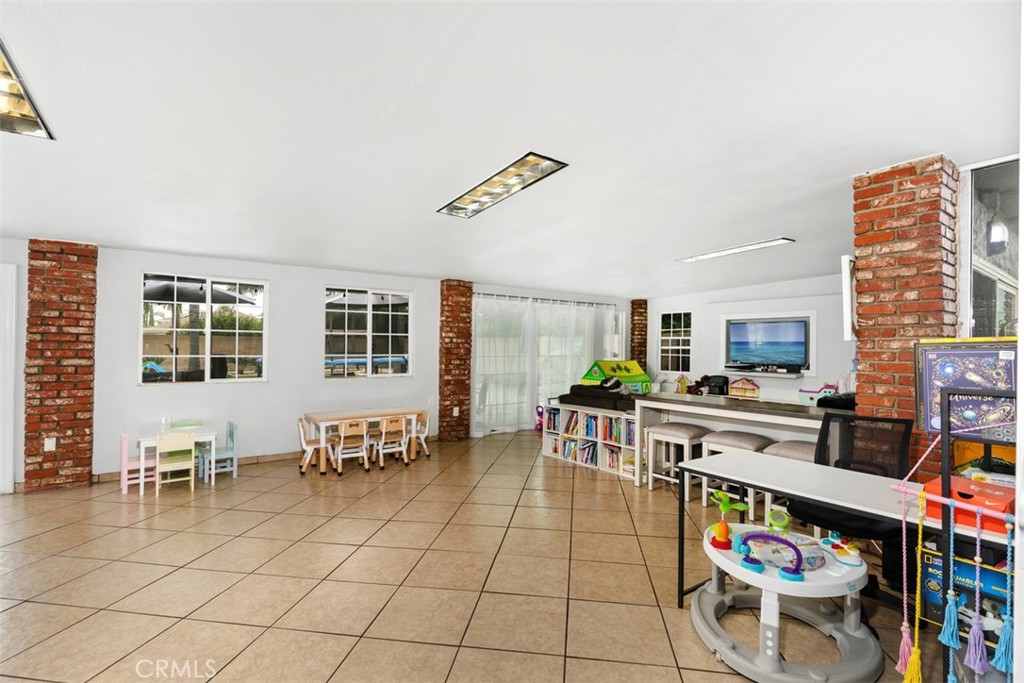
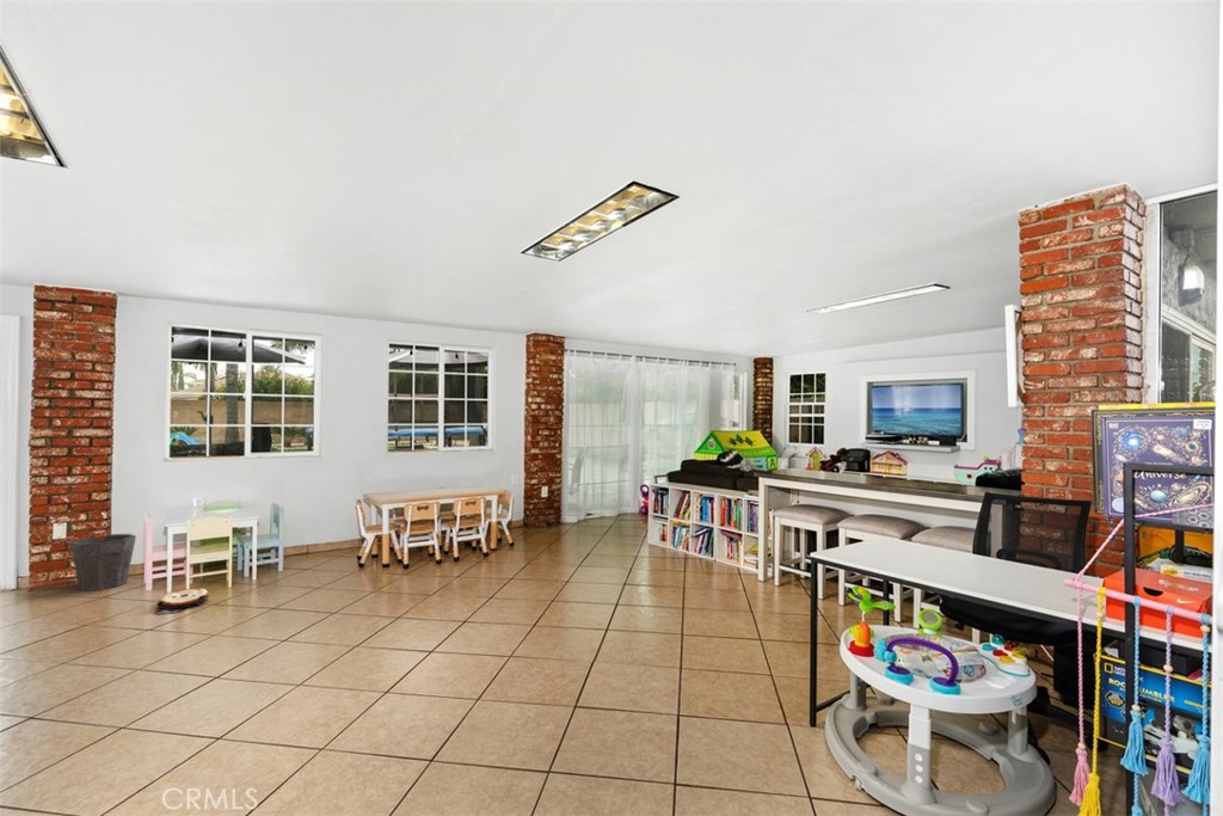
+ plush toy (180, 599)
+ waste bin (103, 562)
